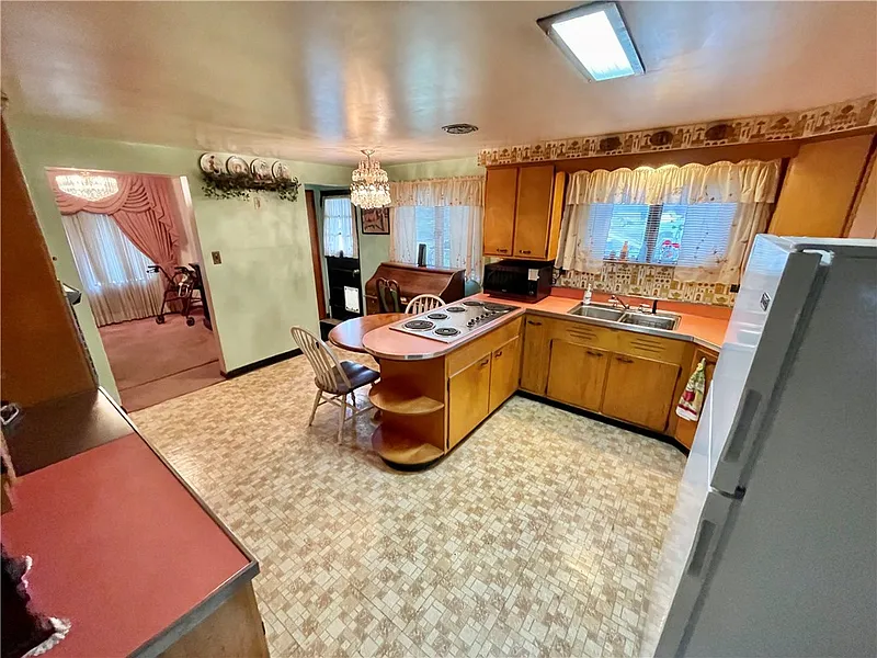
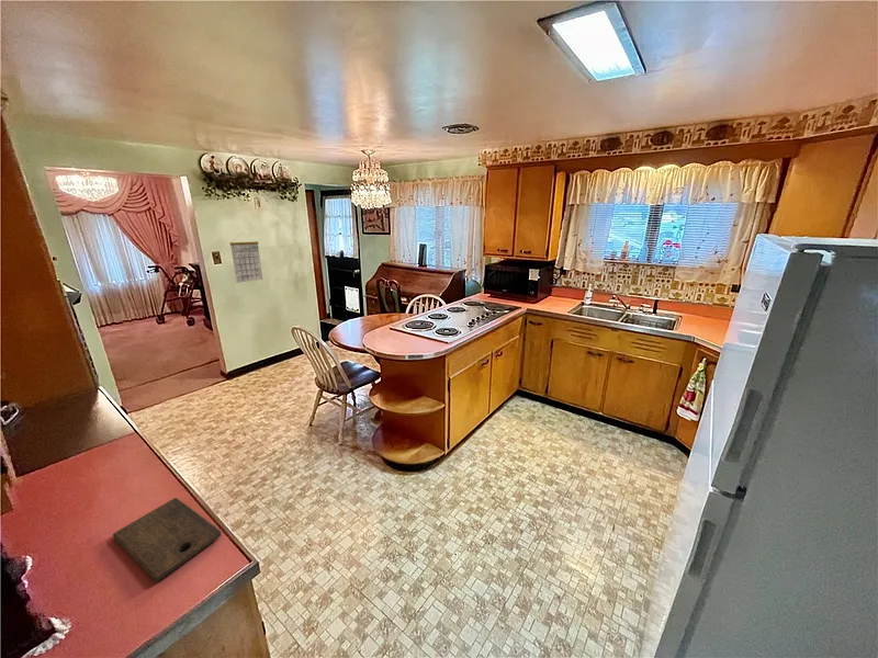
+ cutting board (167, 534)
+ calendar (246, 257)
